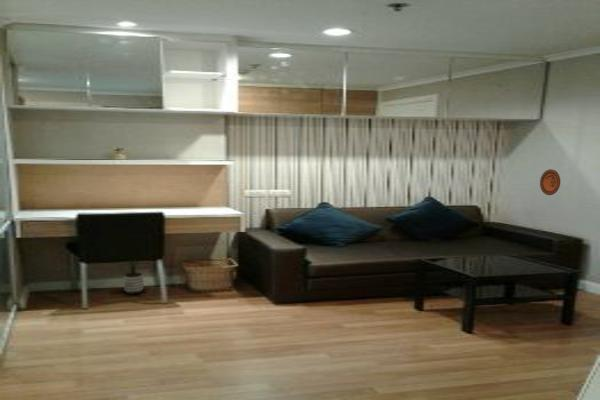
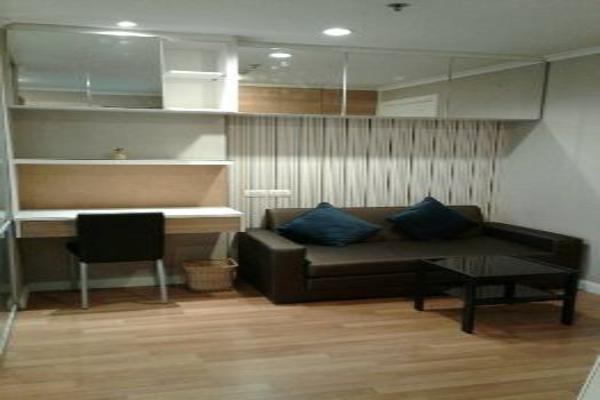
- decorative plate (550, 182)
- potted plant (131, 266)
